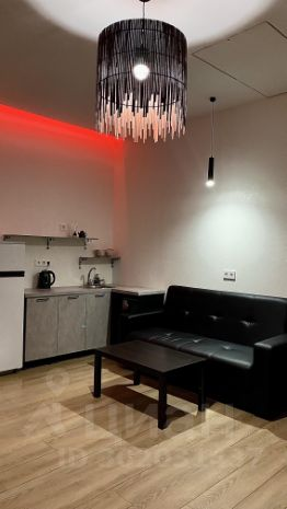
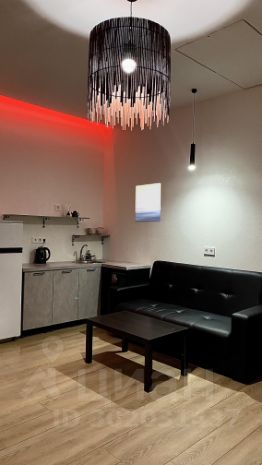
+ wall art (147, 203)
